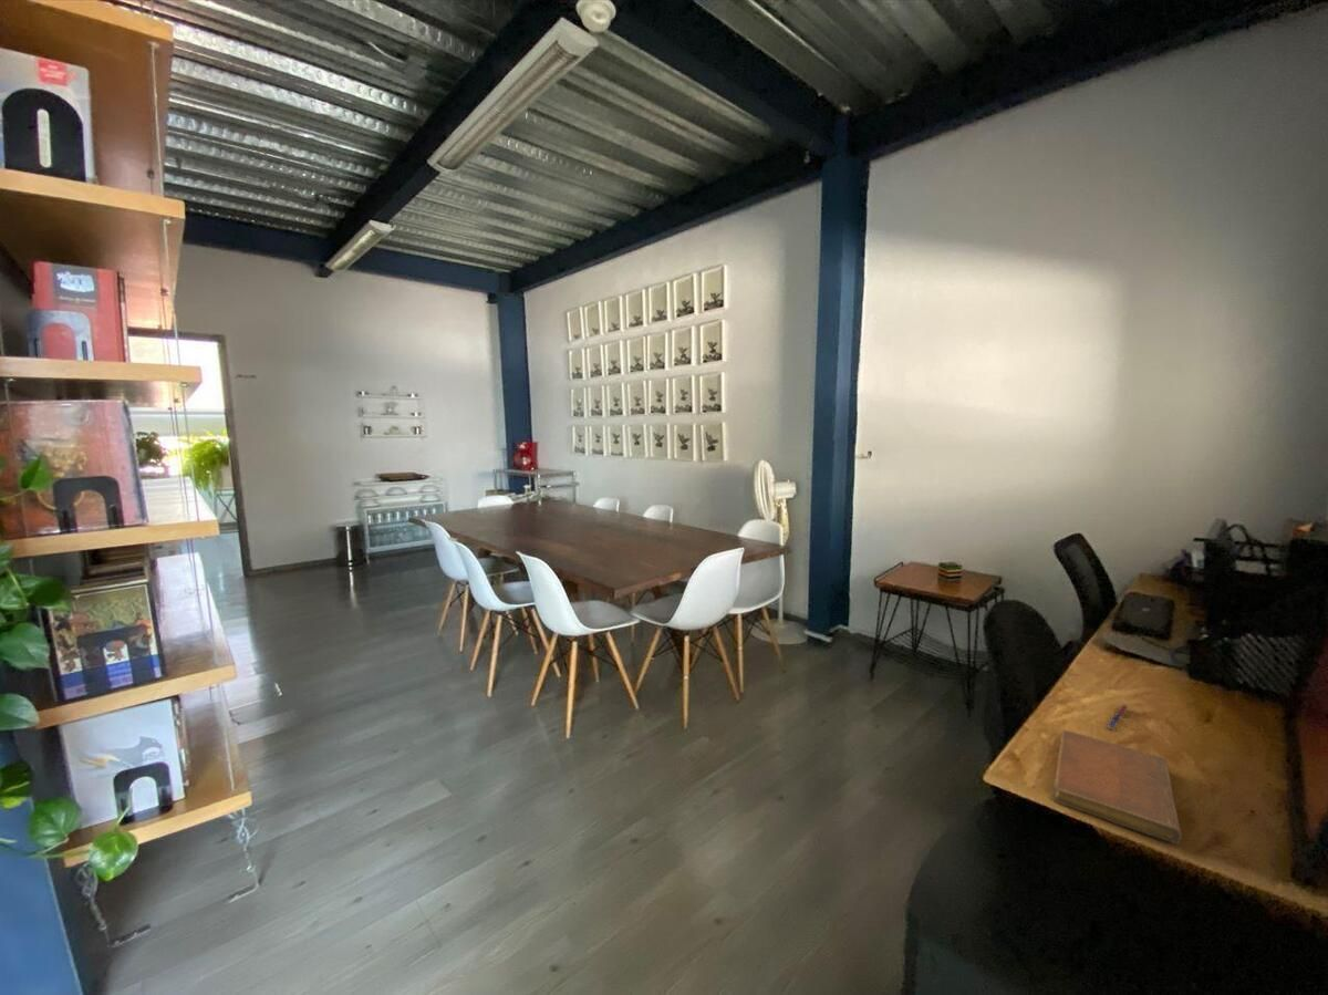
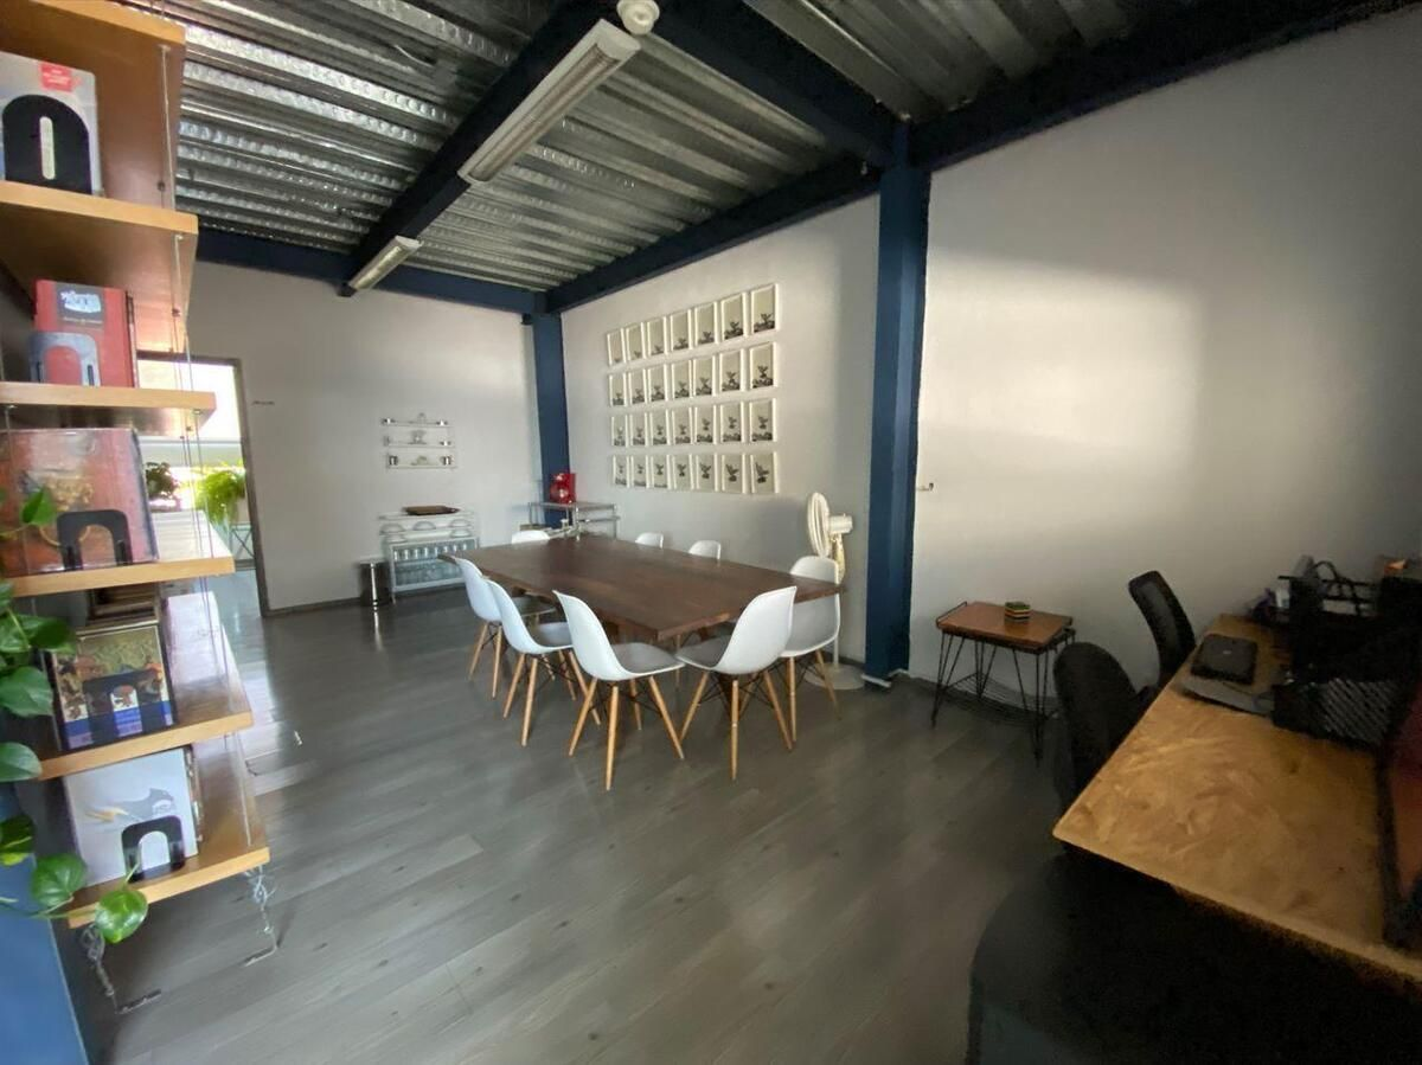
- notebook (1112, 778)
- pen (1117, 716)
